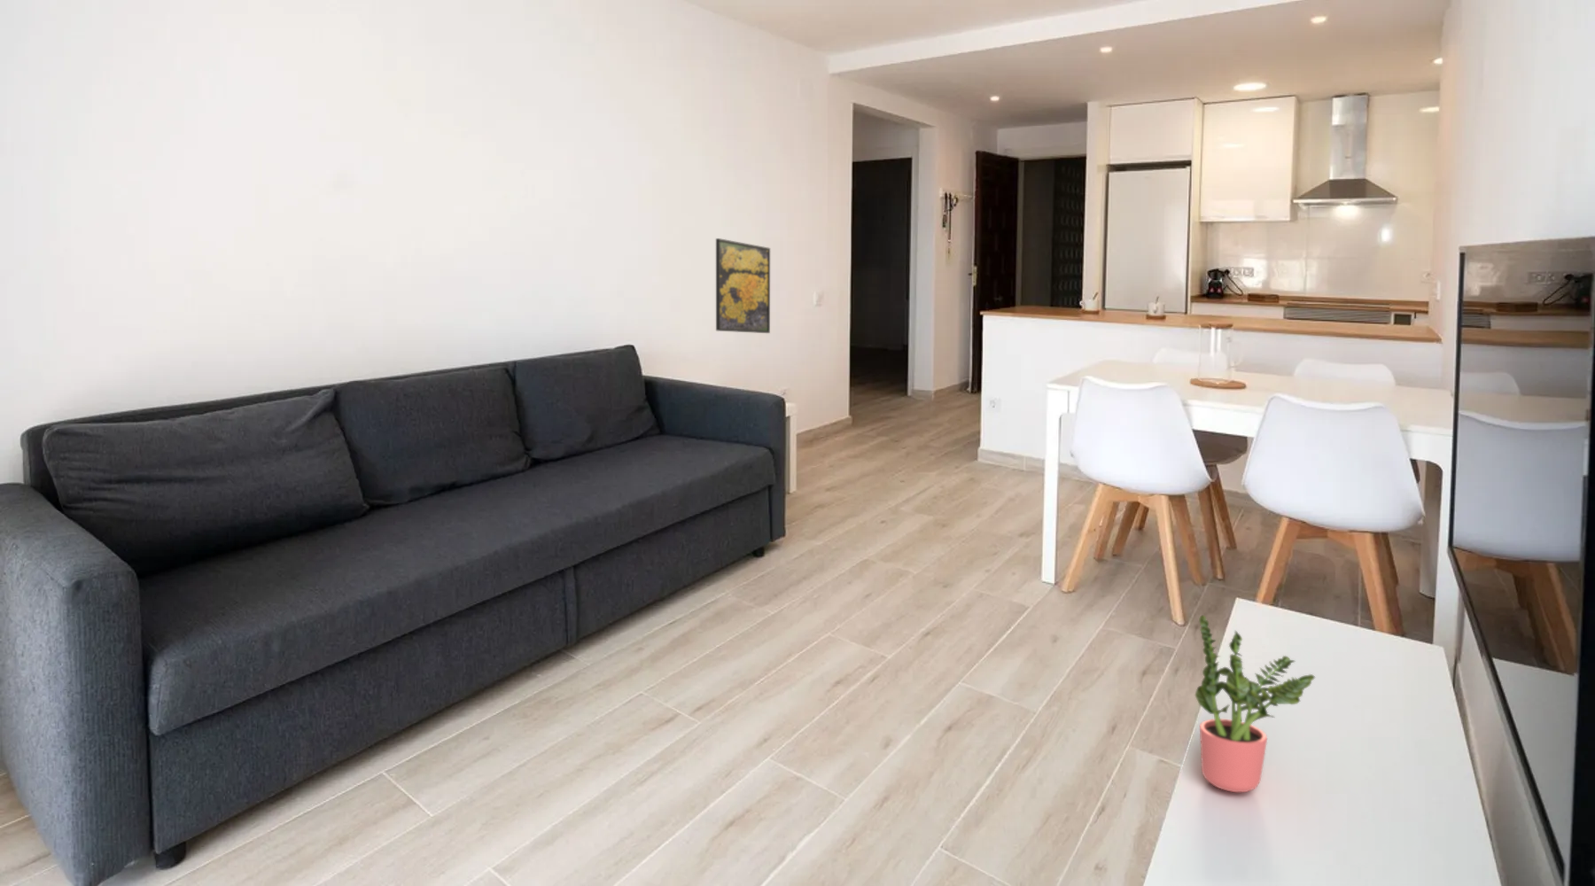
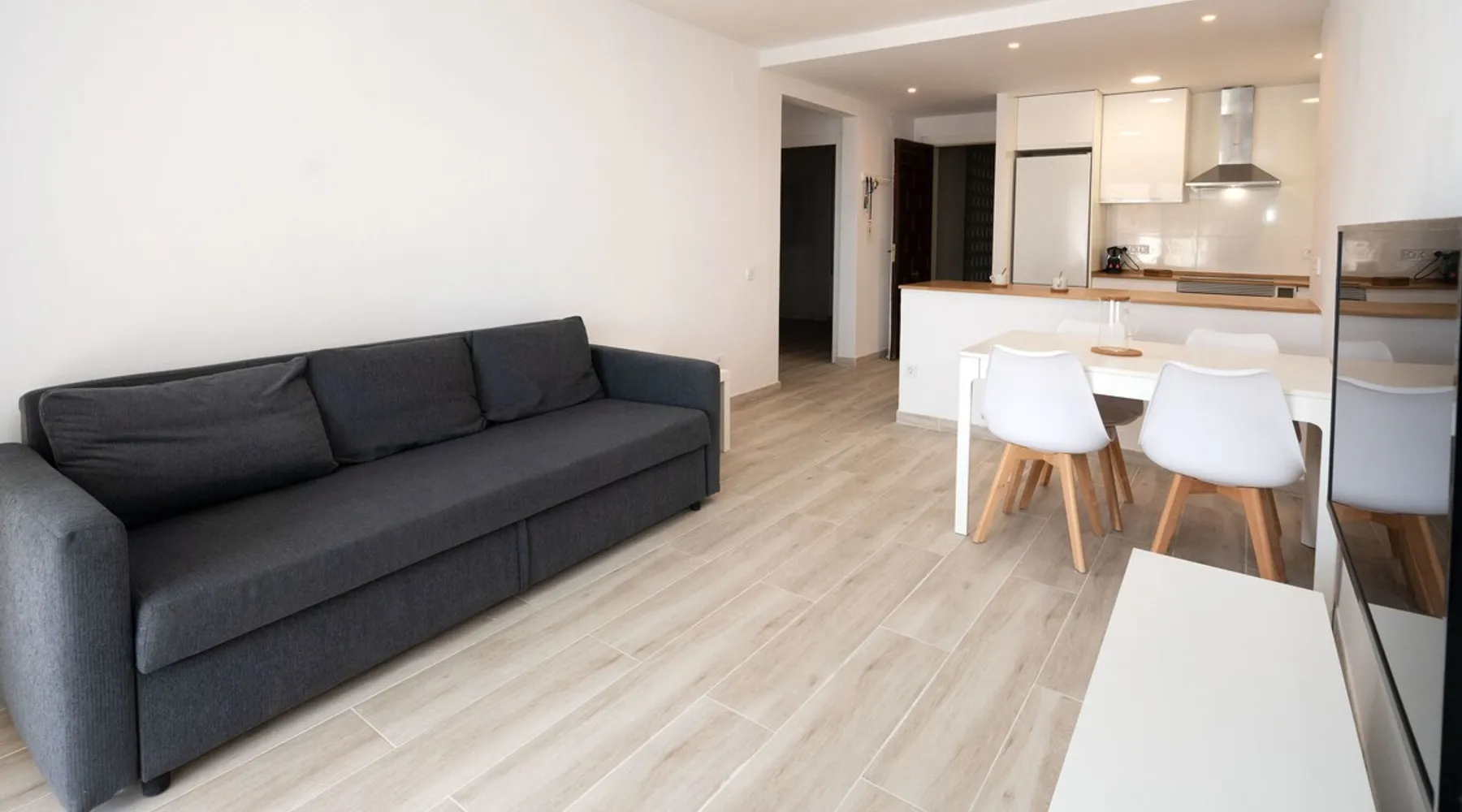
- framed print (743, 288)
- potted plant (1252, 698)
